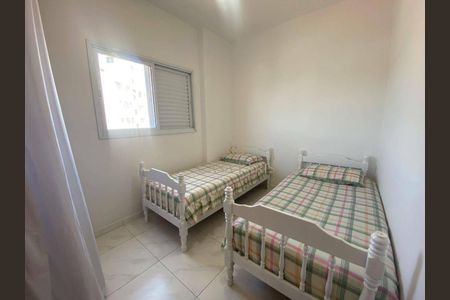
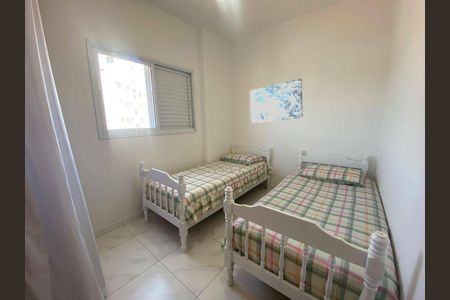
+ wall art (274, 103)
